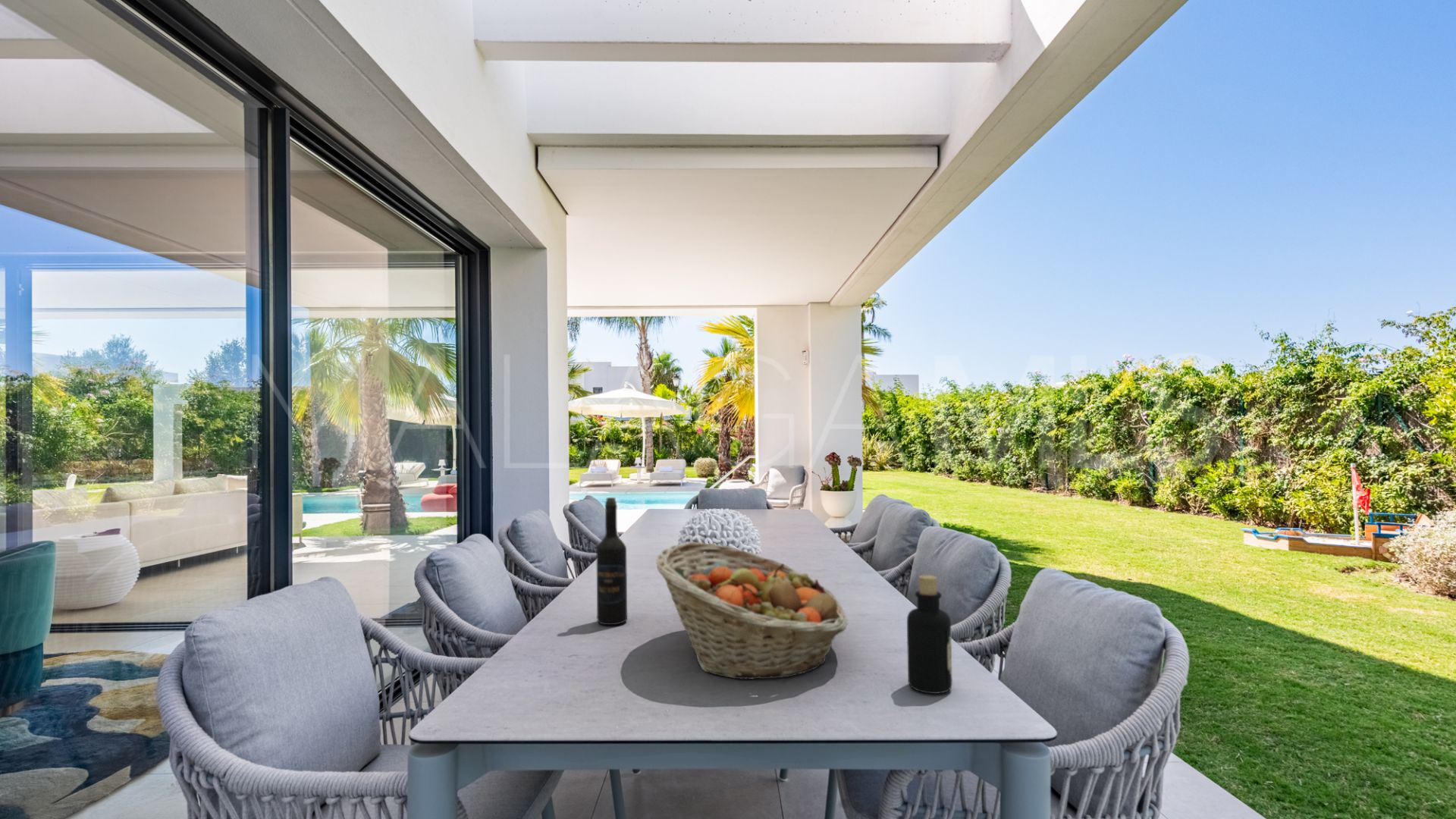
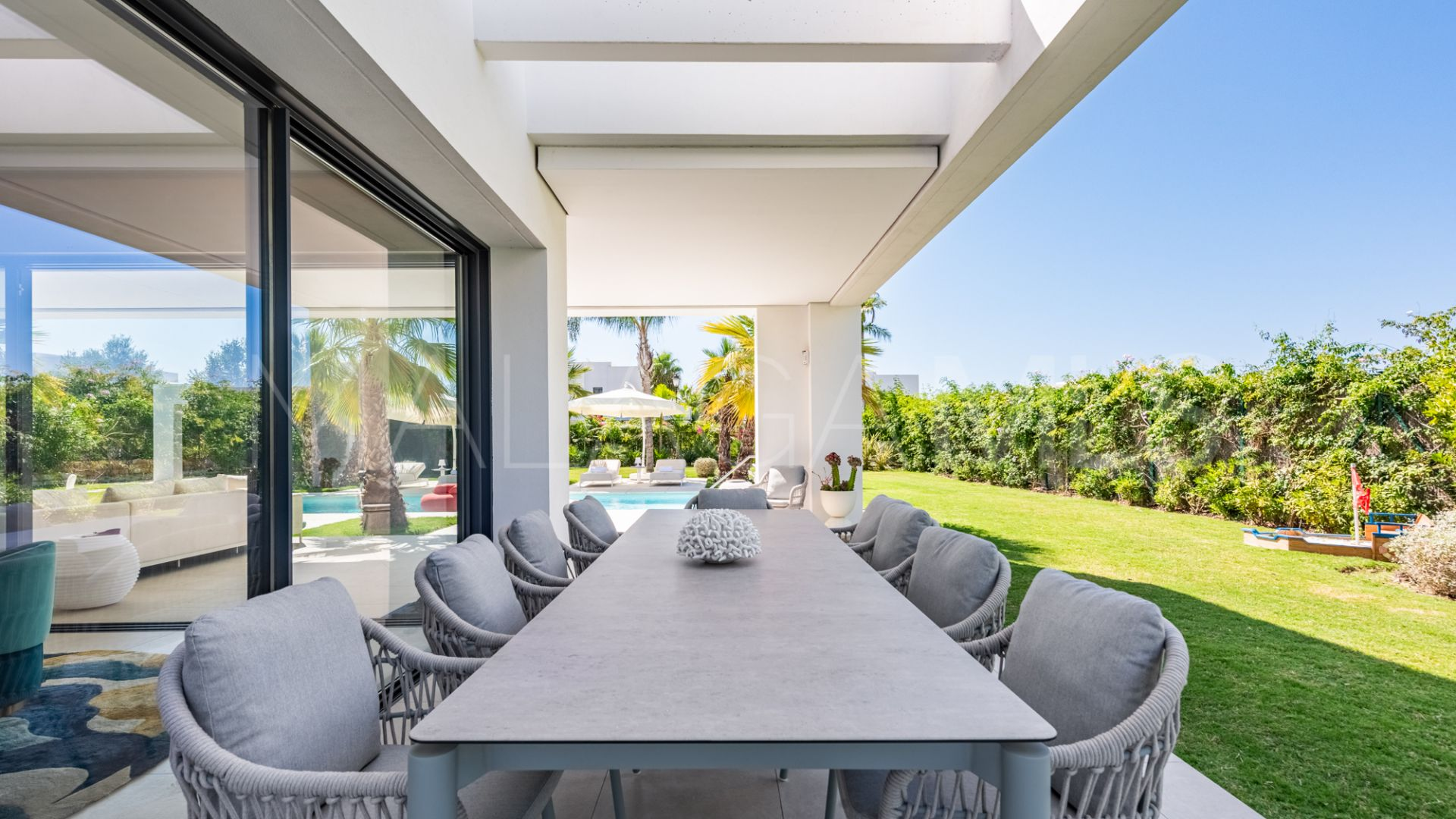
- fruit basket (752, 601)
- wine bottle (611, 560)
- bottle (928, 632)
